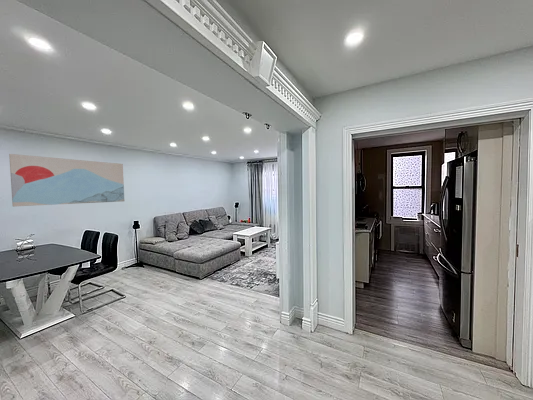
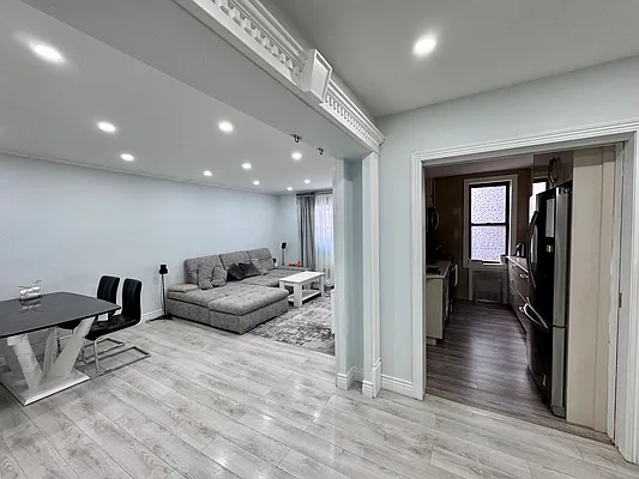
- wall art (76, 181)
